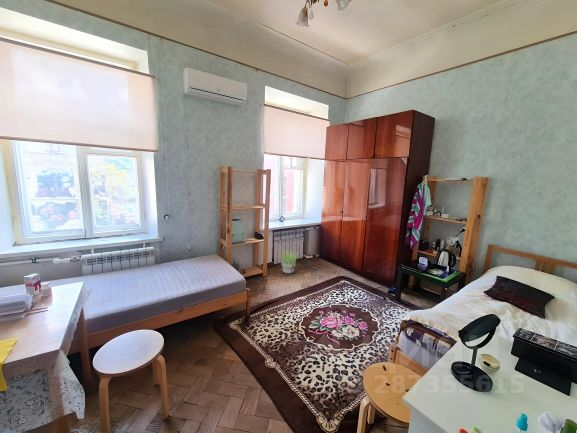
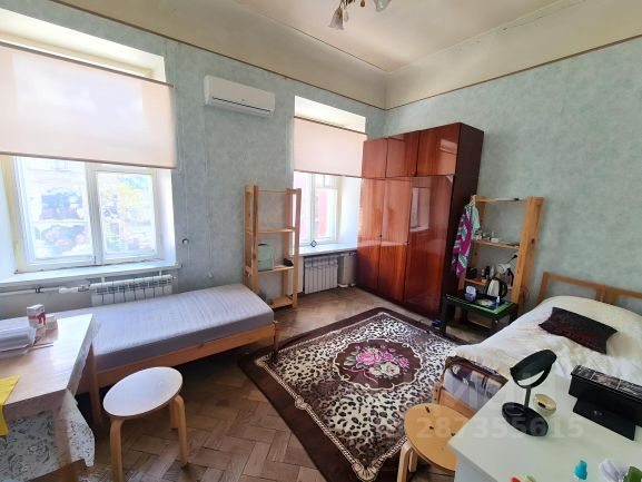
- potted plant (288, 262)
